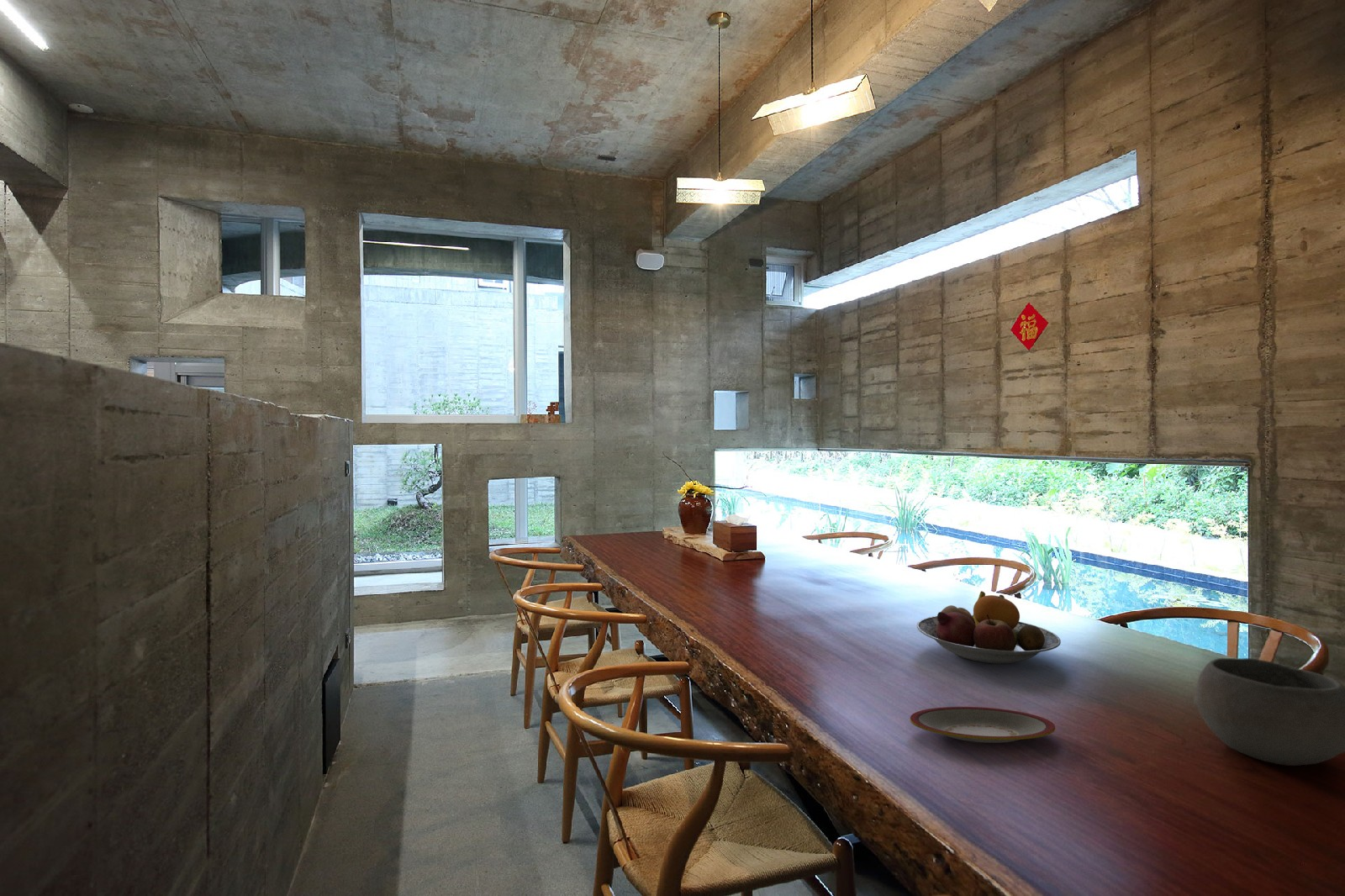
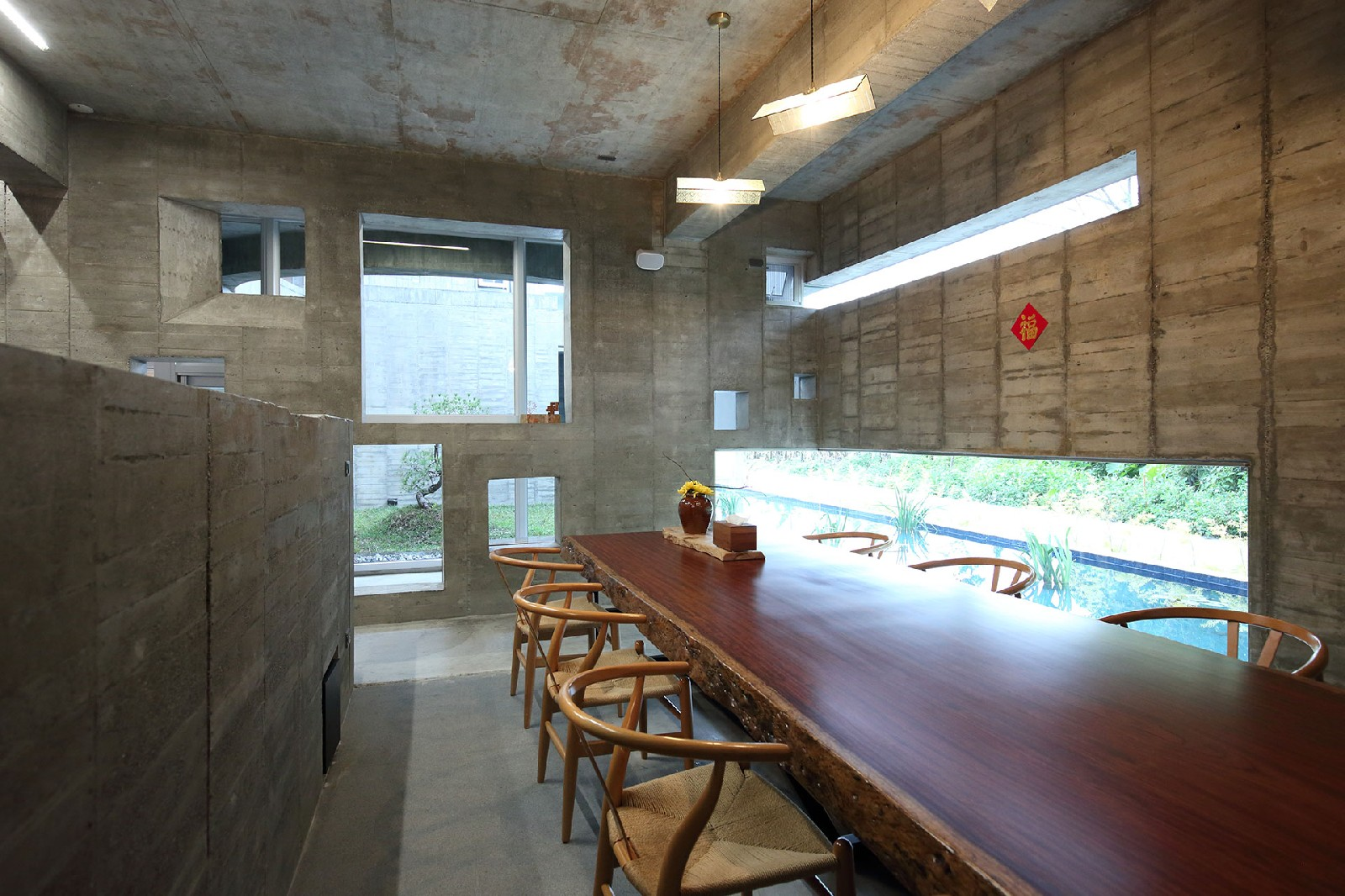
- plate (981, 727)
- bowl (1271, 712)
- fruit bowl (985, 625)
